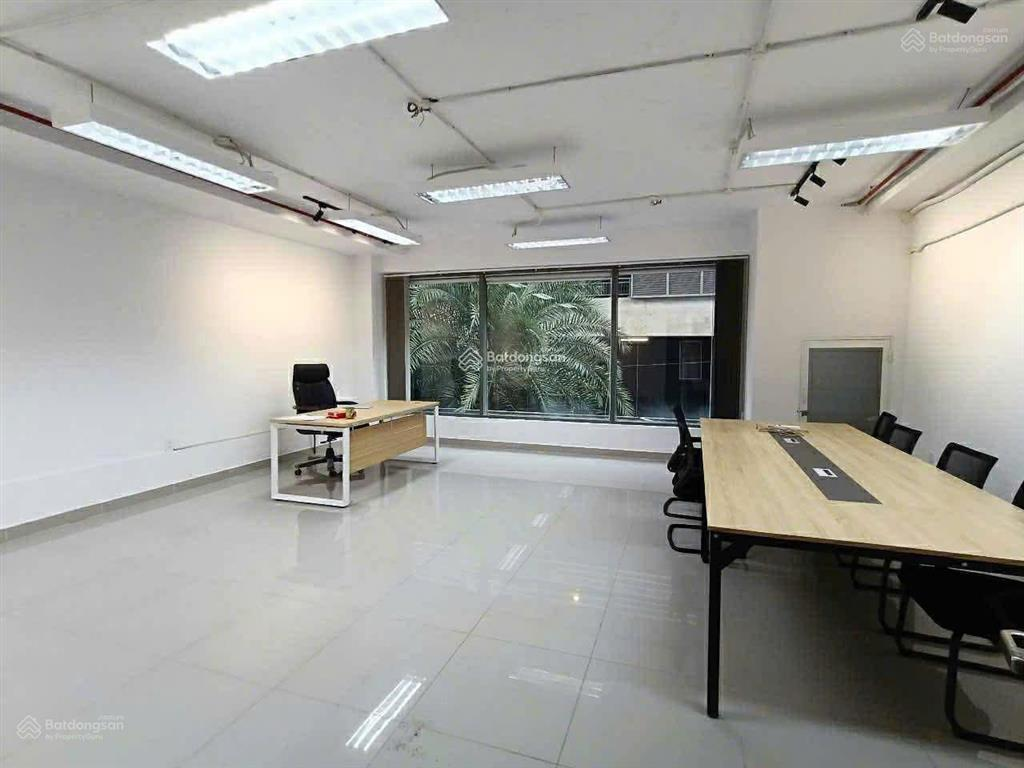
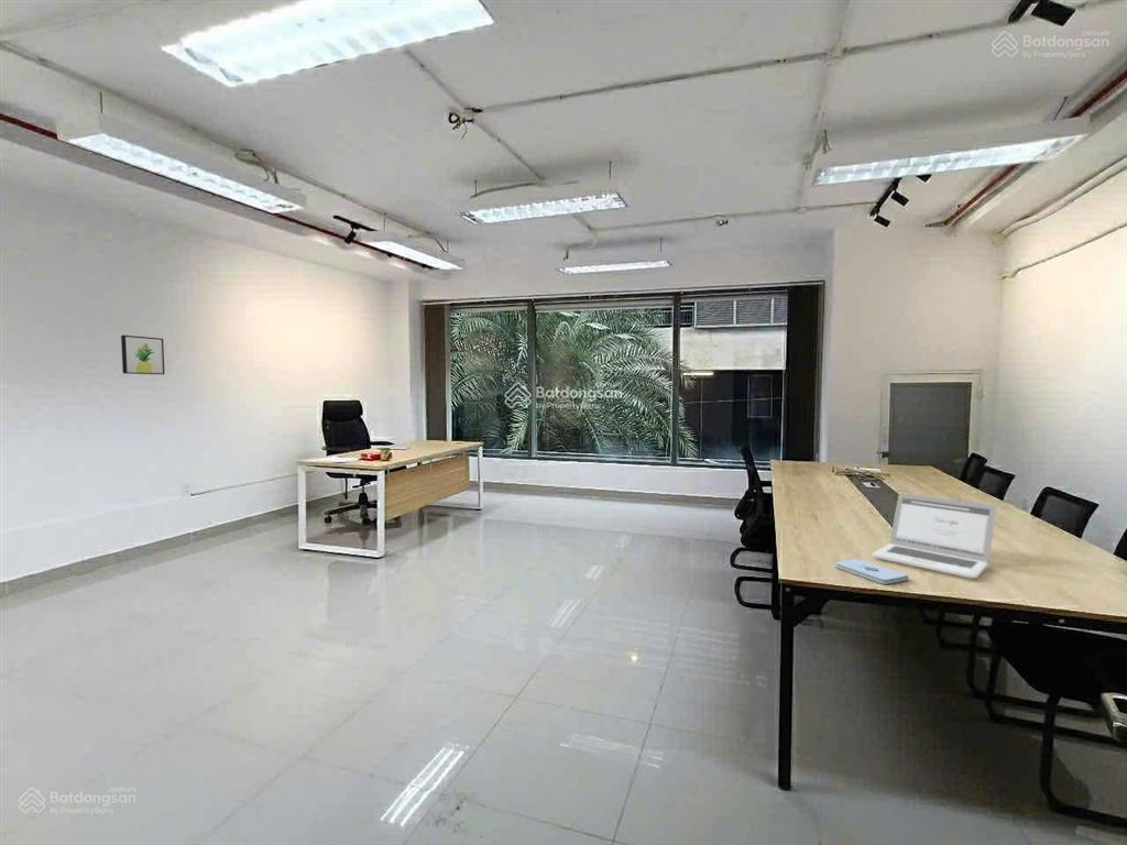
+ laptop (932, 531)
+ notepad (869, 570)
+ wall art (143, 355)
